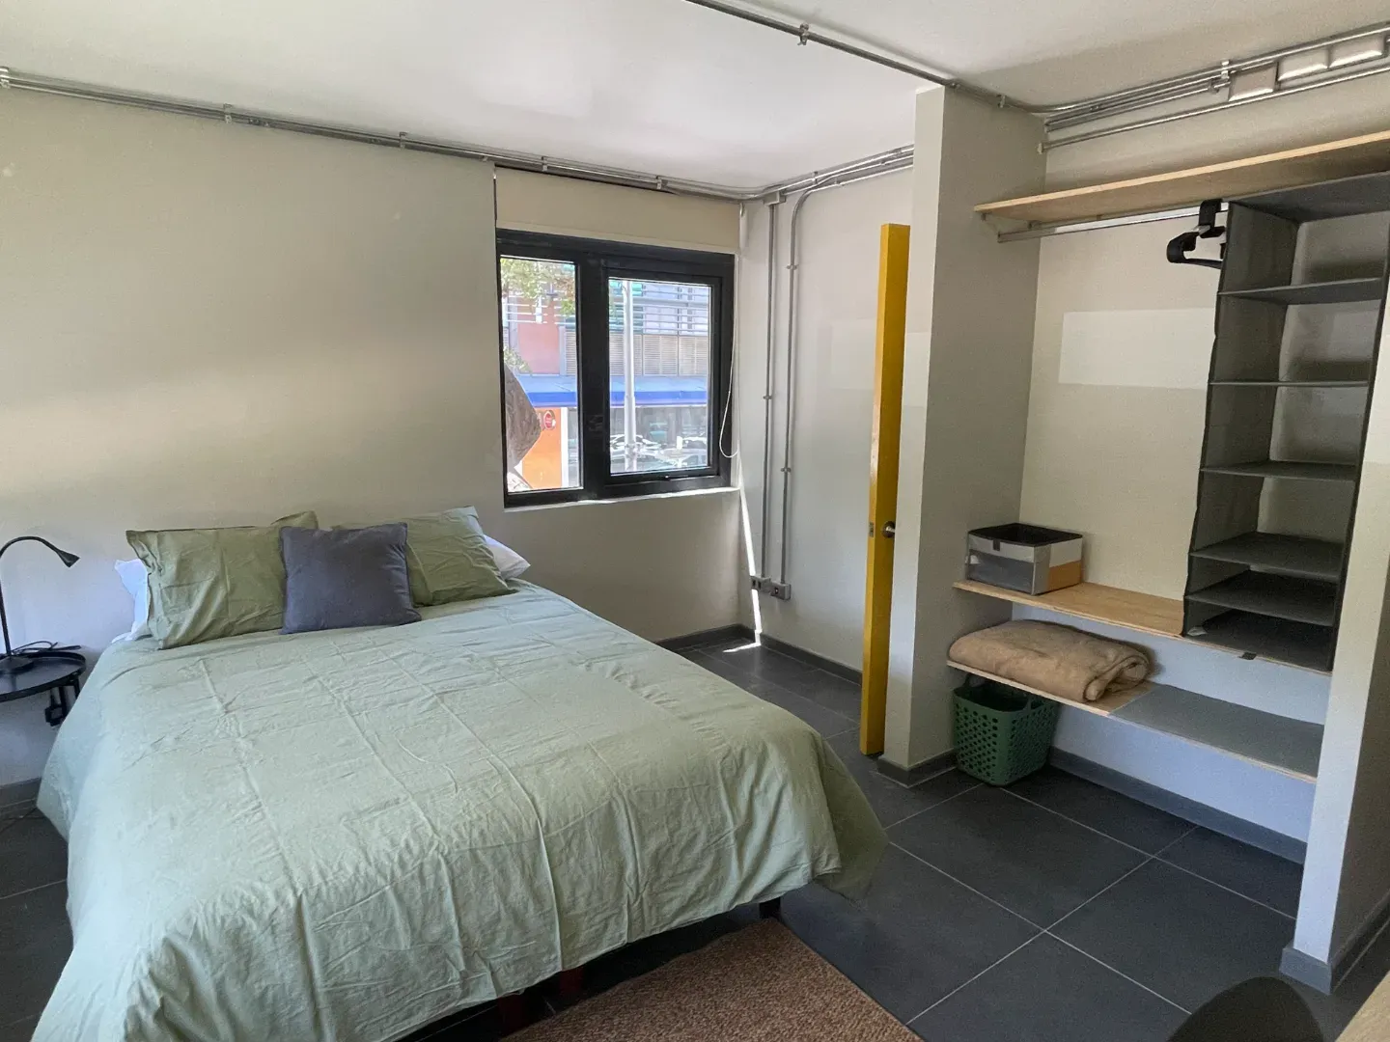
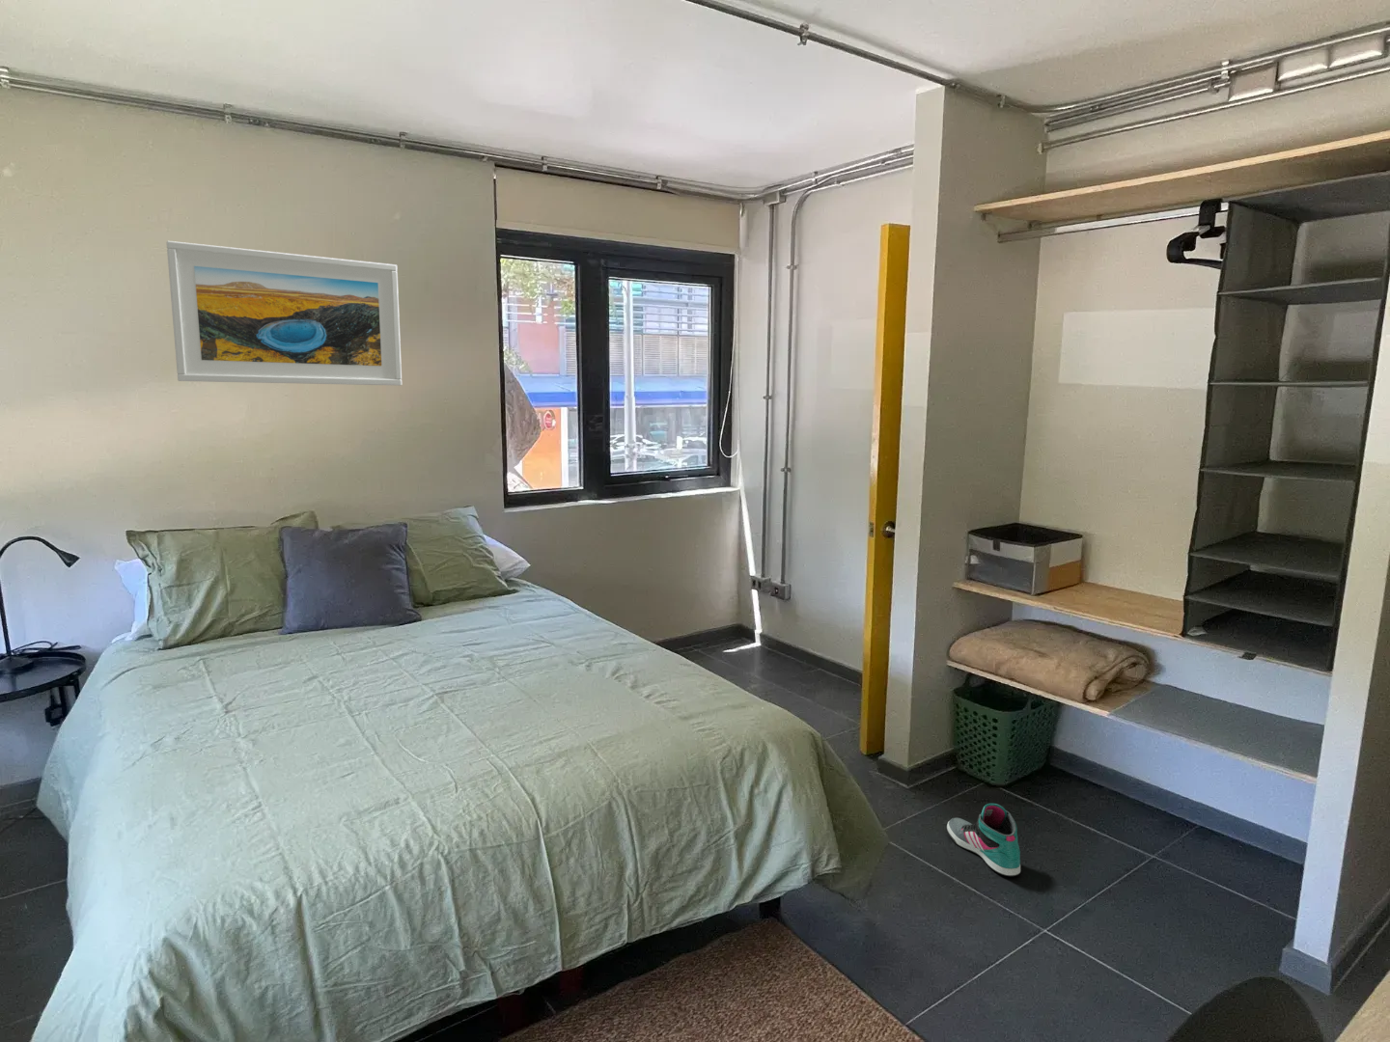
+ sneaker (983, 826)
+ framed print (293, 320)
